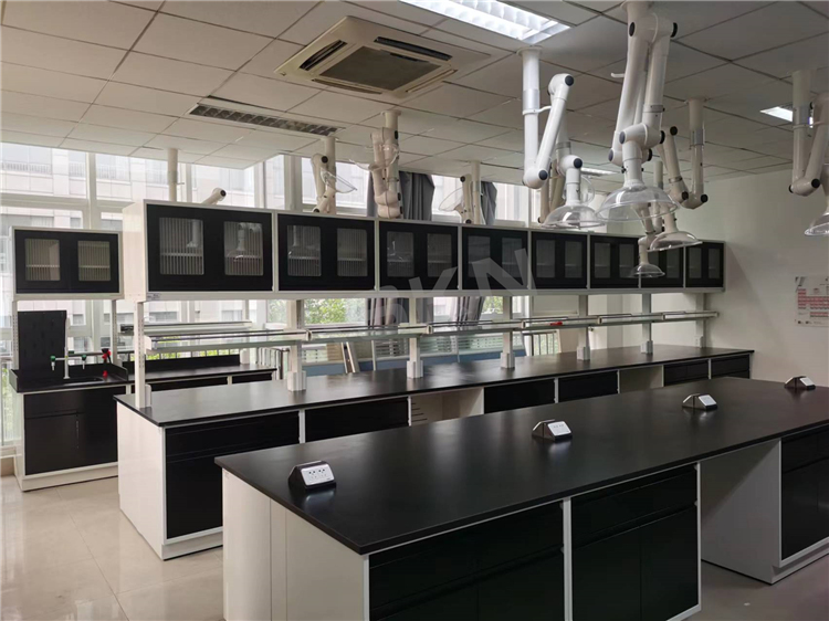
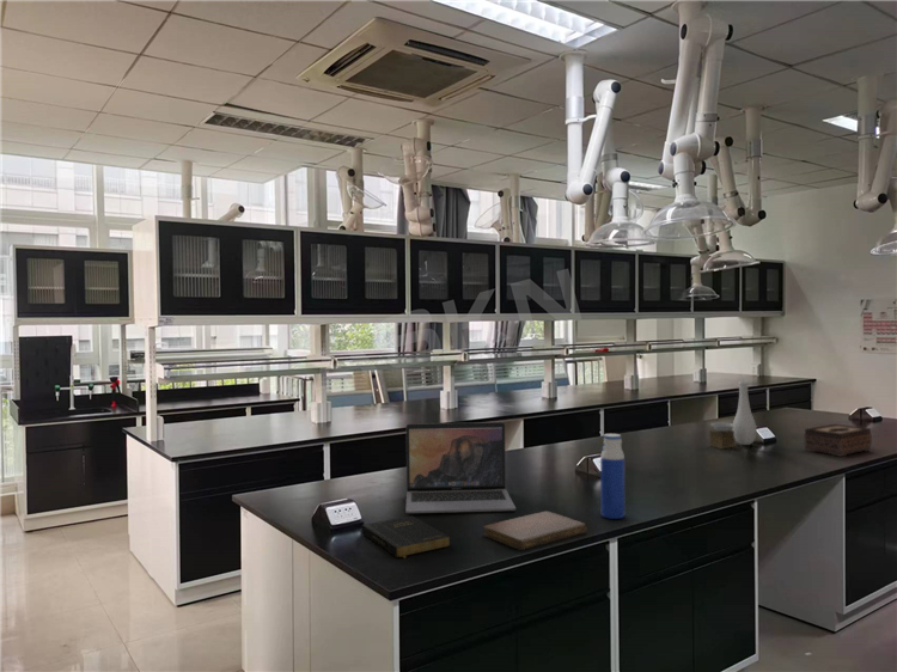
+ book (405, 536)
+ notebook (535, 529)
+ laptop (458, 465)
+ vase (736, 415)
+ tissue box (837, 439)
+ water bottle (612, 475)
